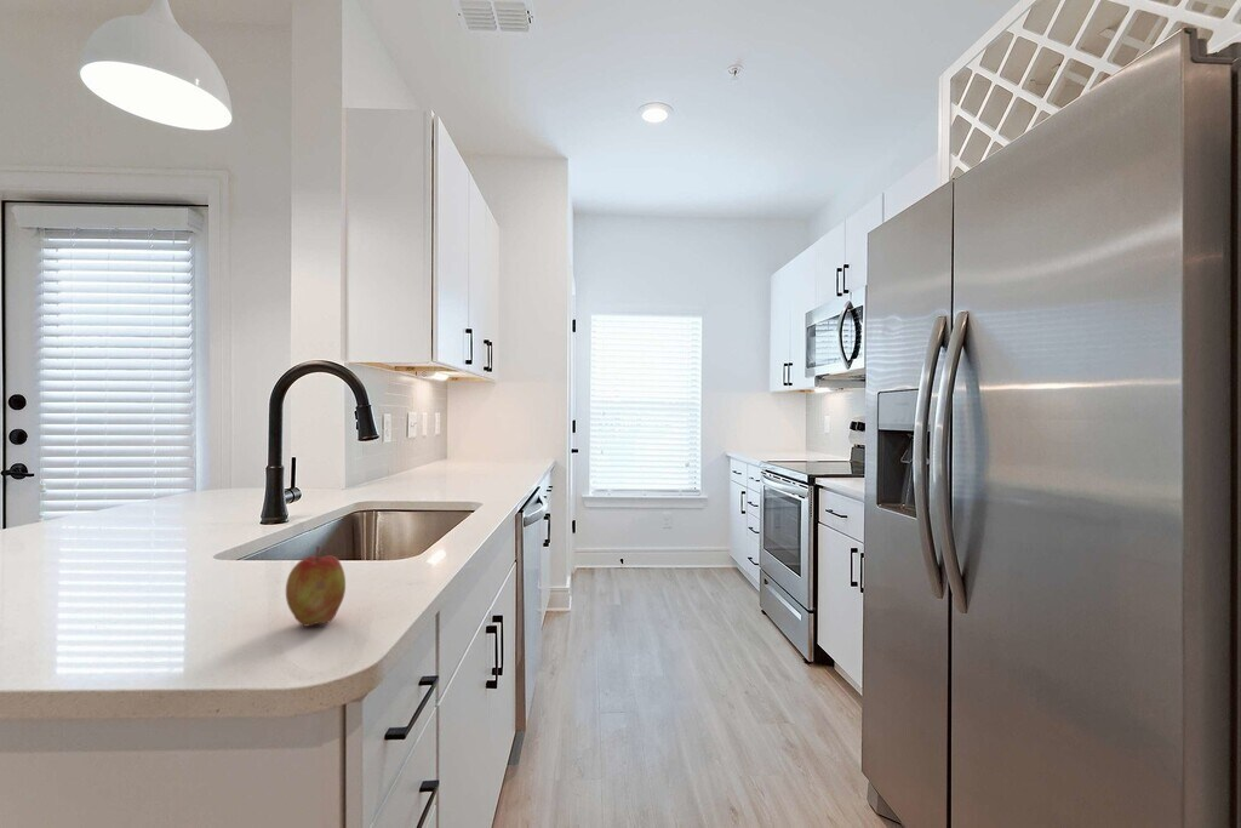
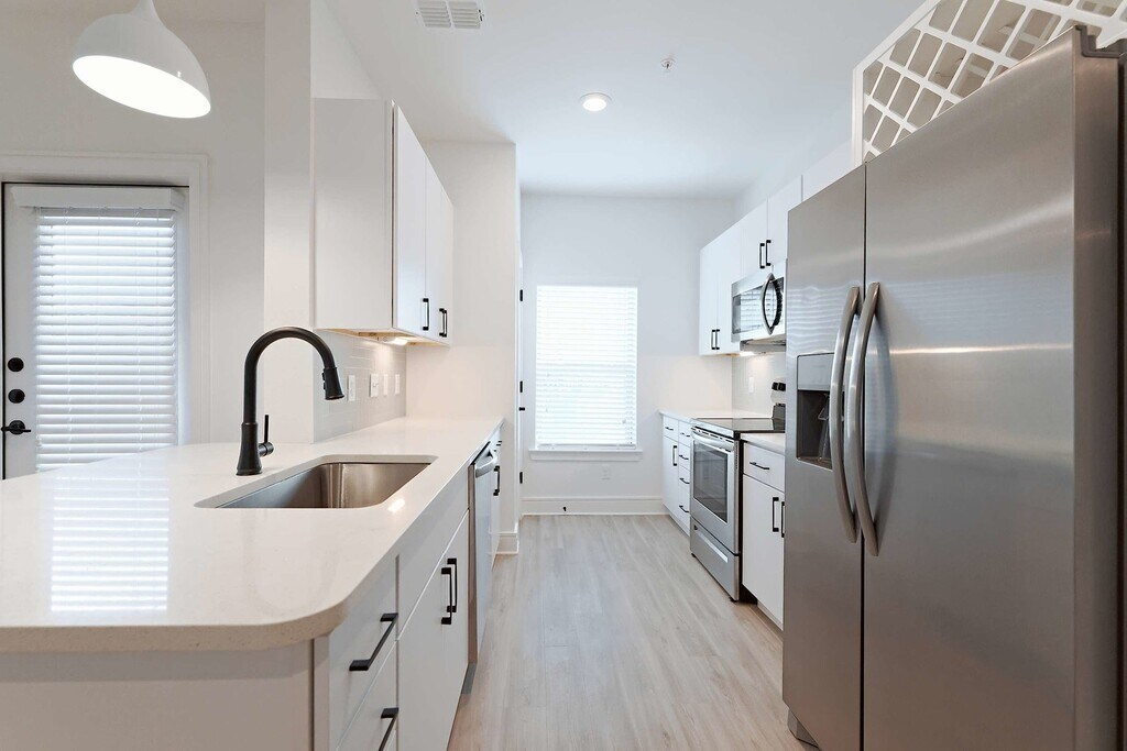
- apple (315, 583)
